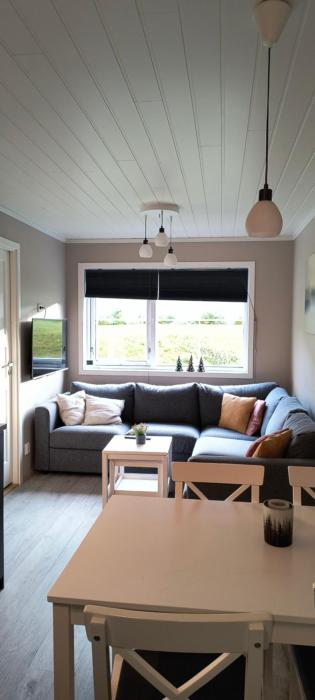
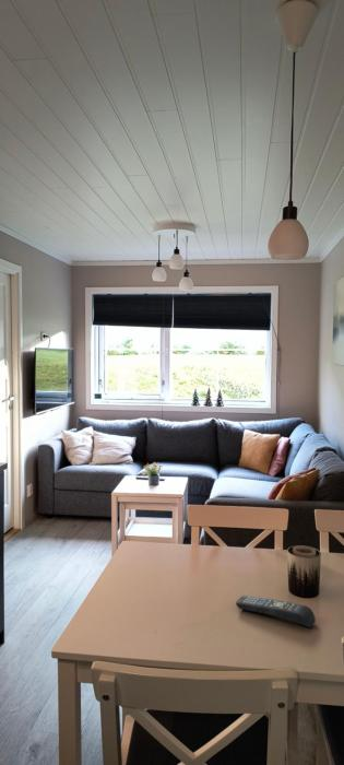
+ remote control (274, 608)
